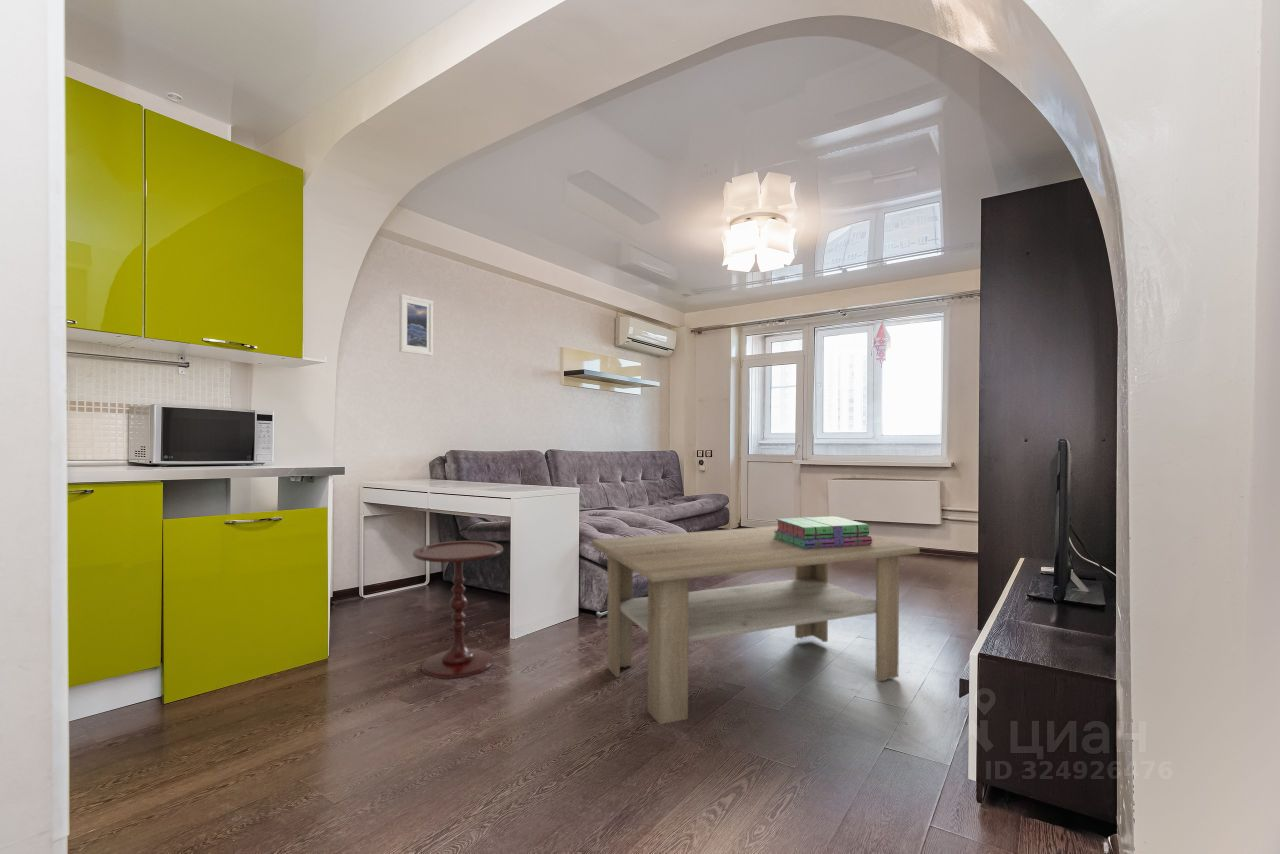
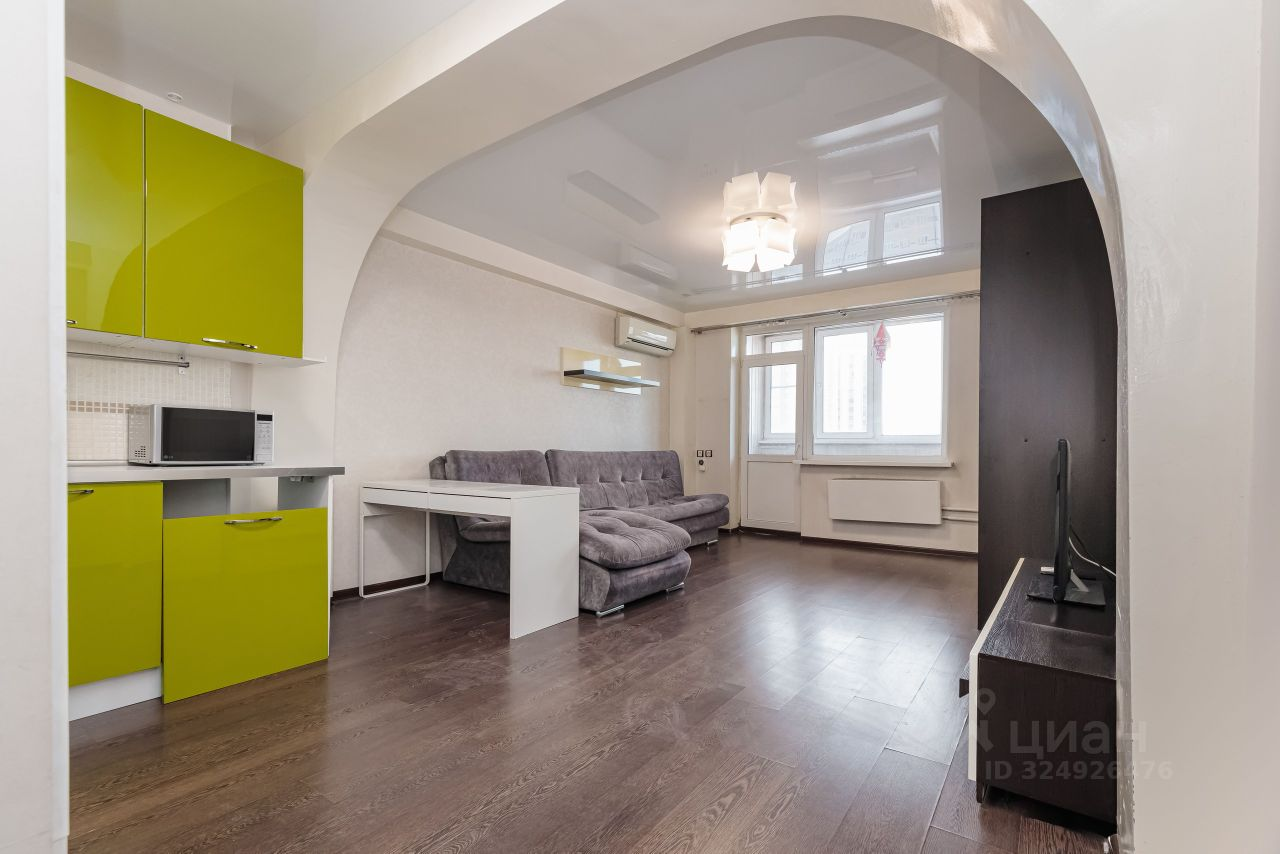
- stack of books (821, 531)
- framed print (416, 325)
- coffee table (750, 608)
- side table (458, 606)
